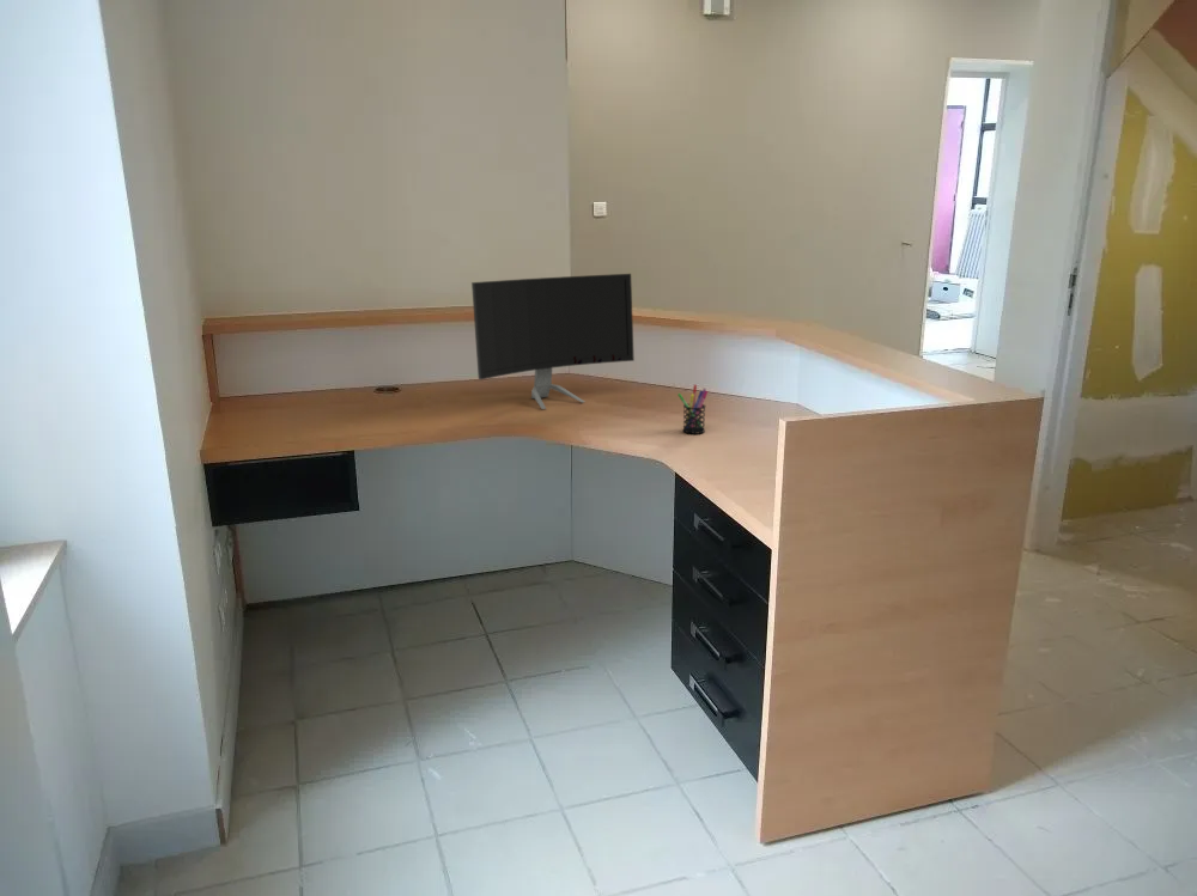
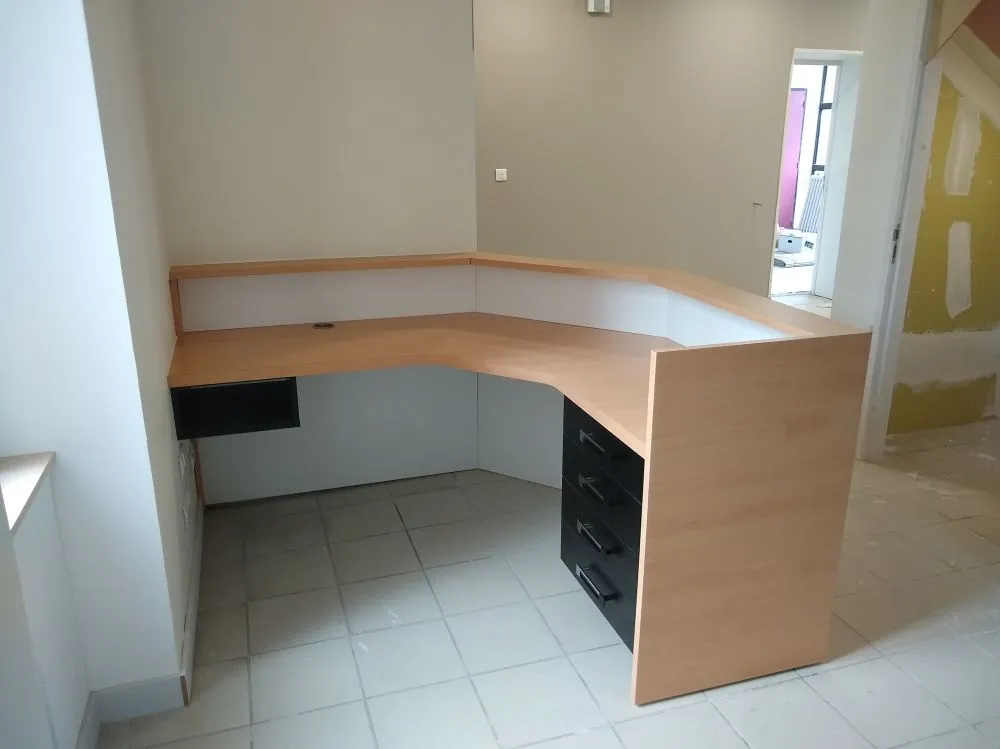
- pen holder (692, 408)
- monitor (549, 340)
